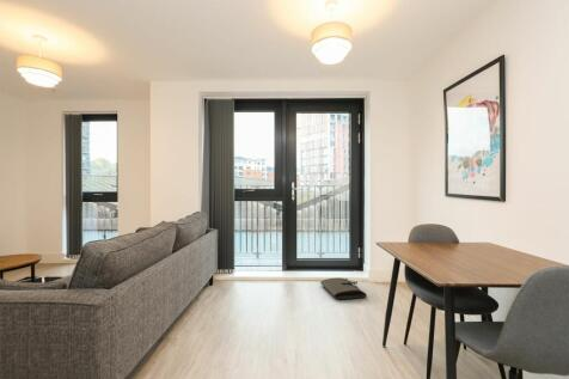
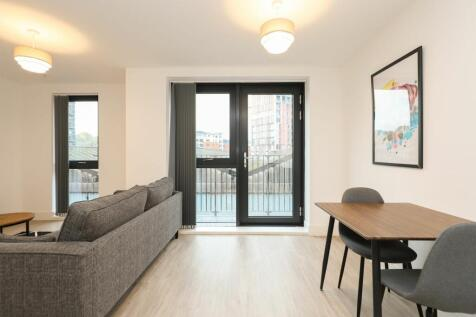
- tool roll (342, 285)
